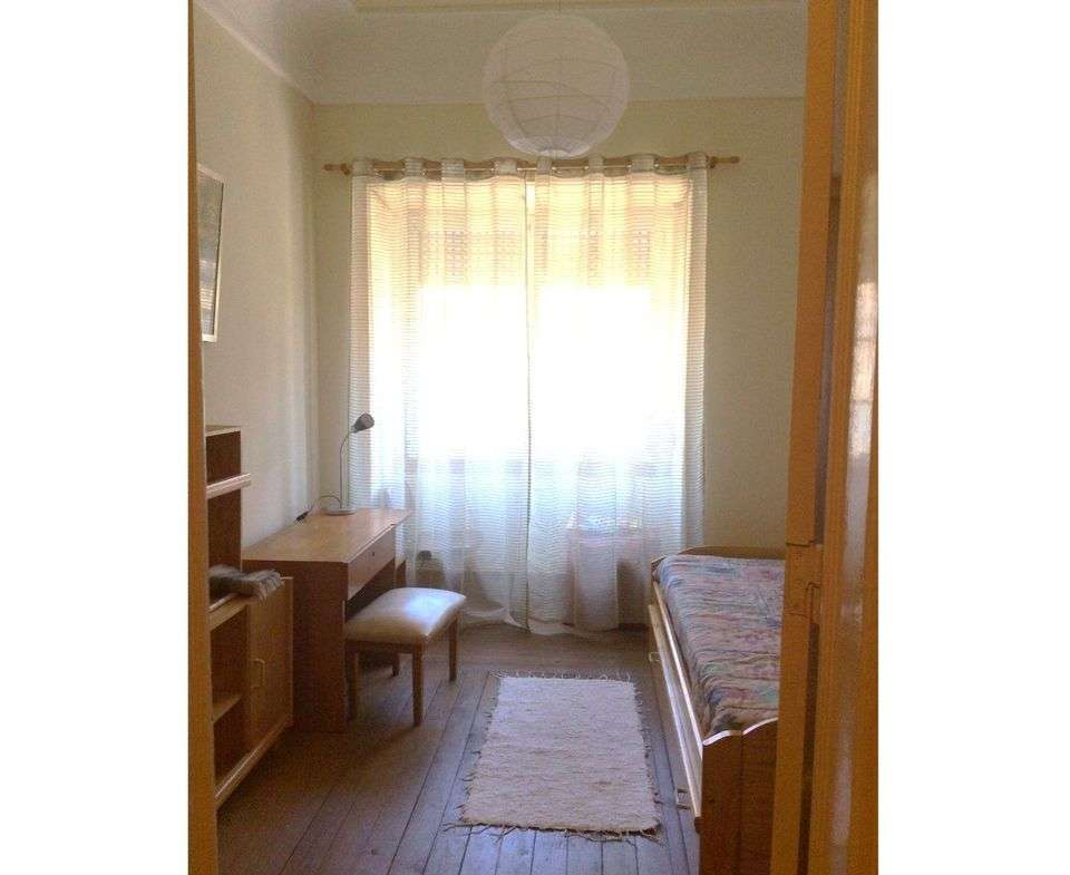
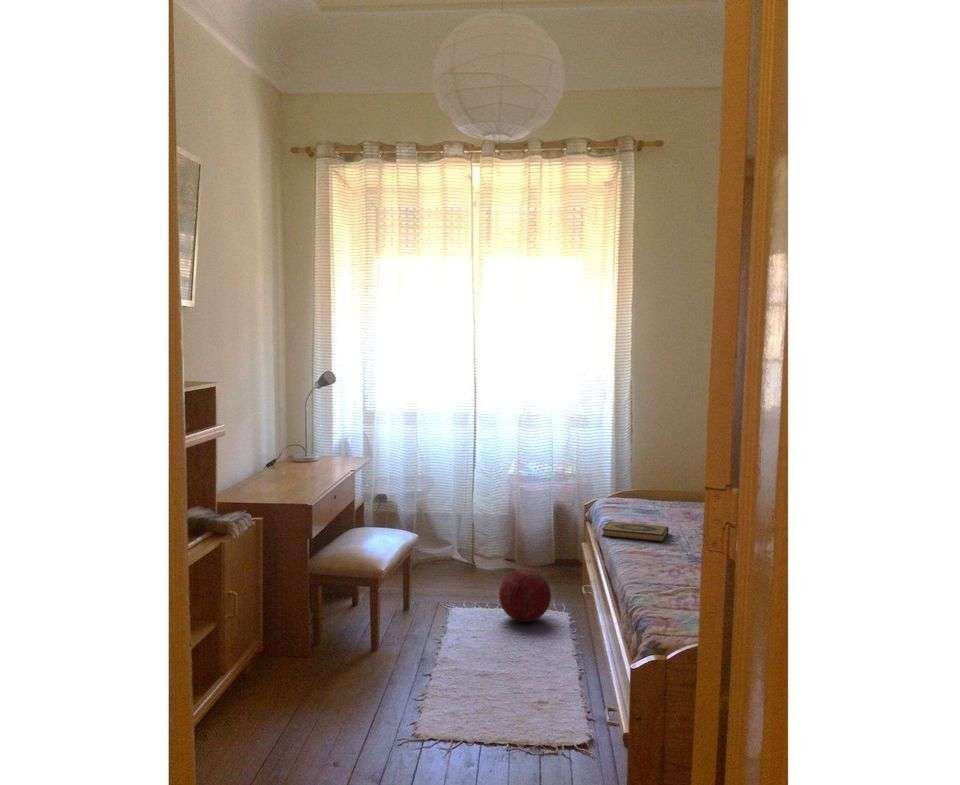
+ ball (525, 595)
+ hardback book (635, 531)
